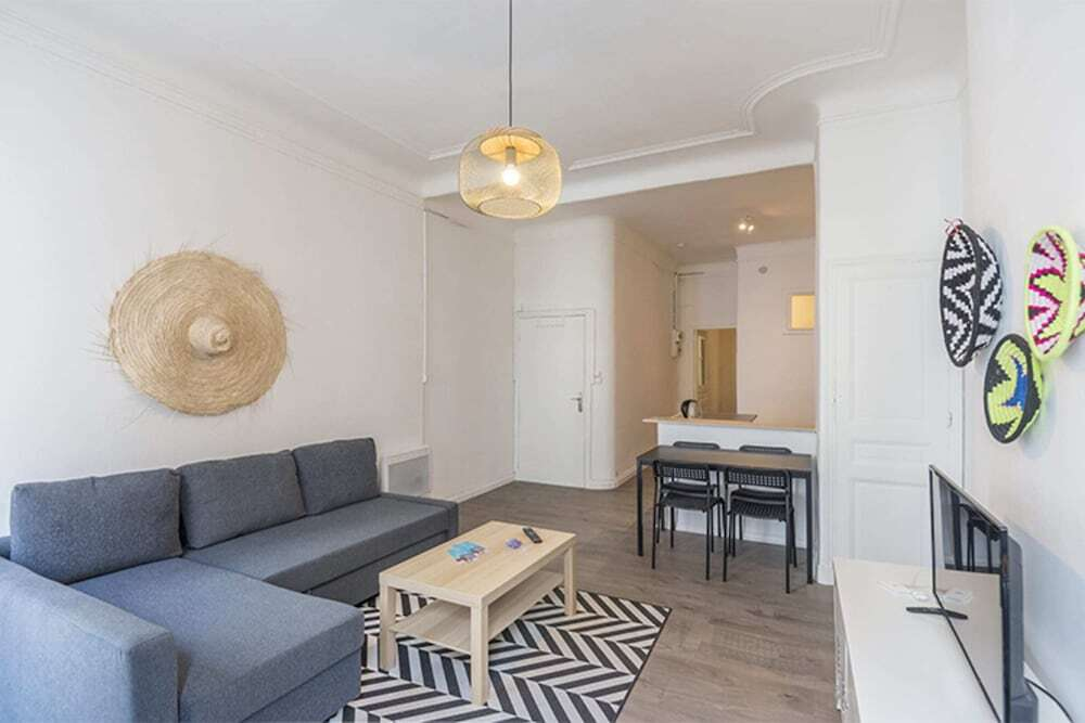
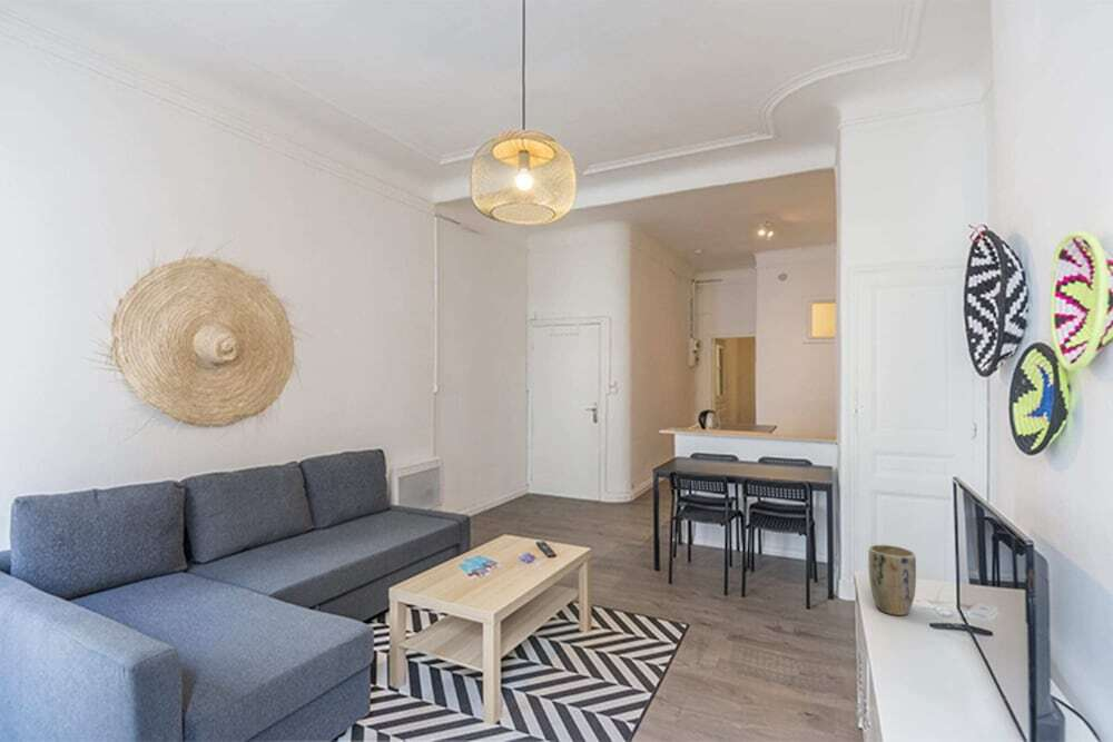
+ plant pot (892, 580)
